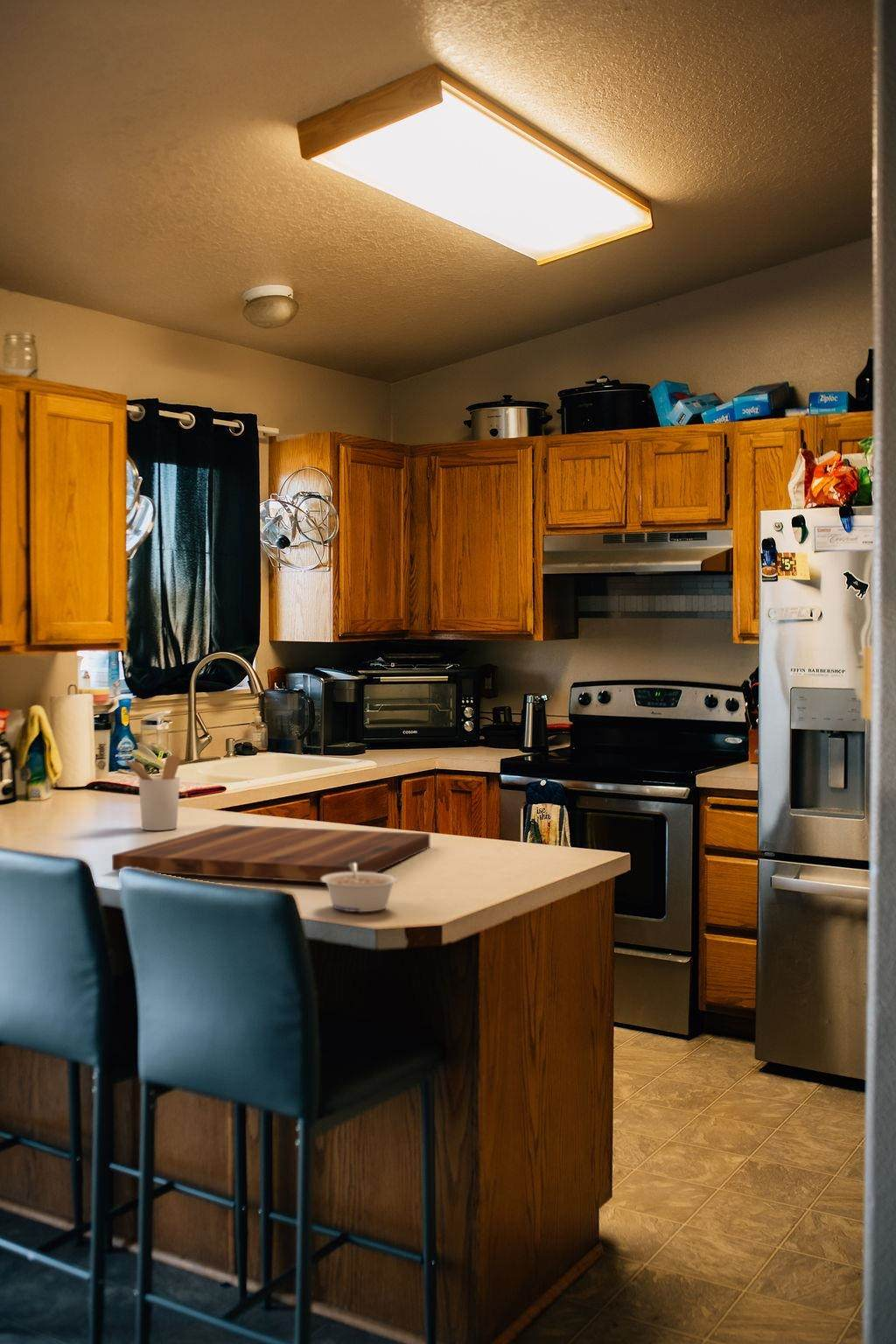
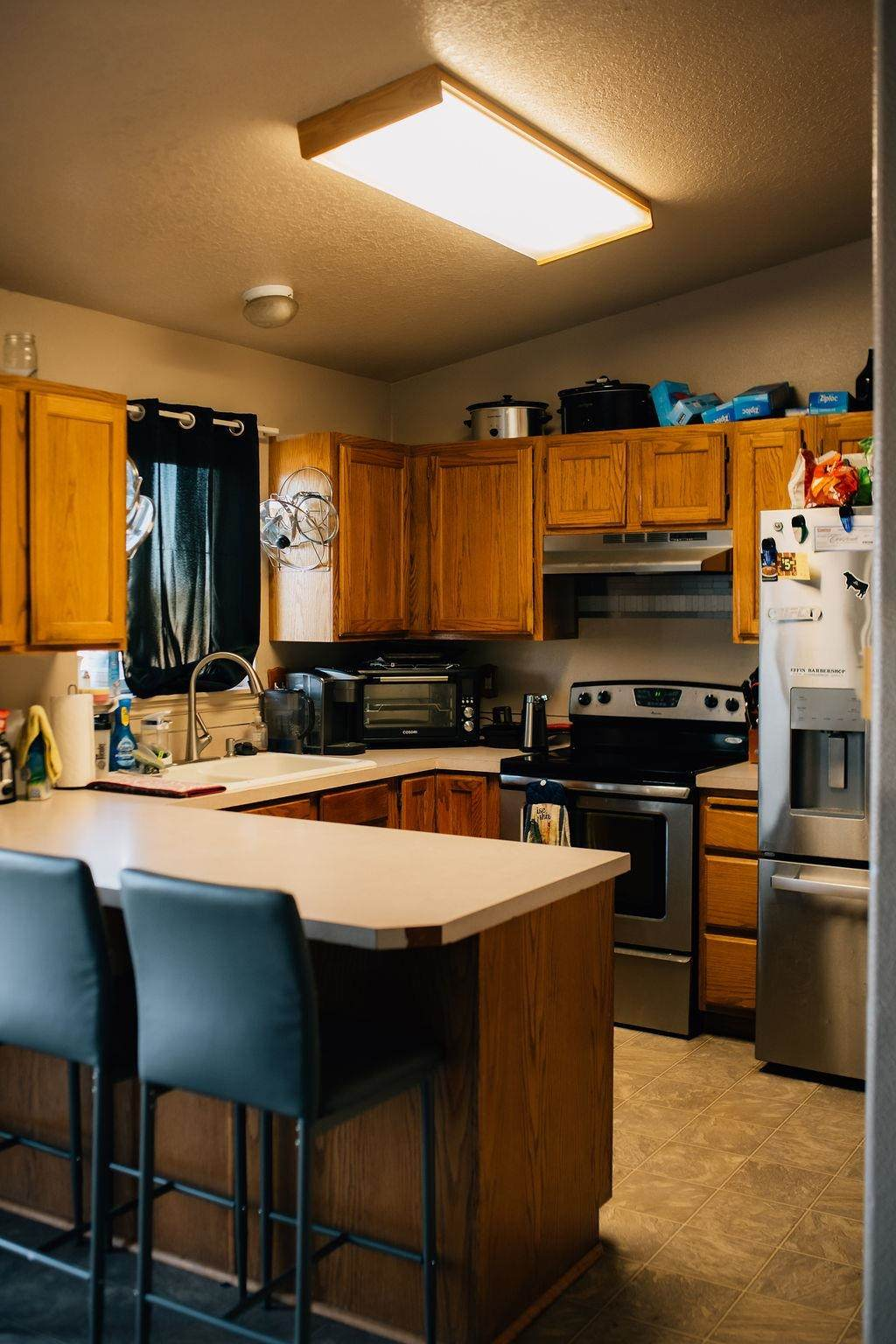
- utensil holder (150, 791)
- legume (357, 889)
- cutting board (280, 850)
